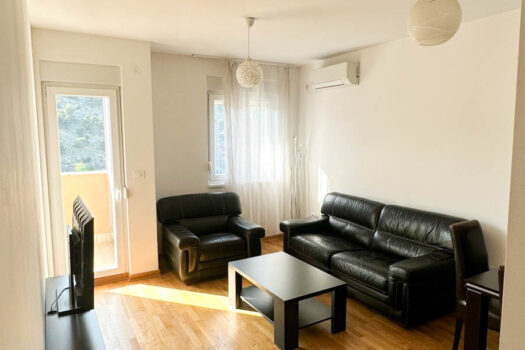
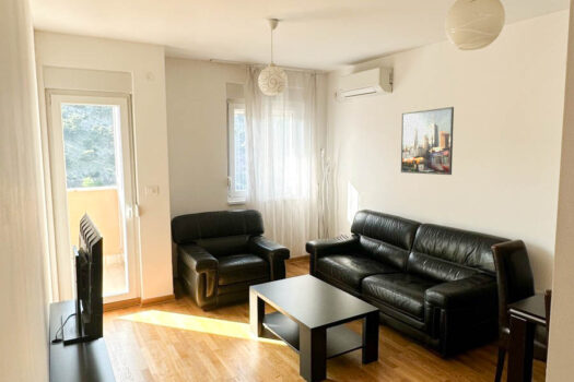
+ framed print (424, 142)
